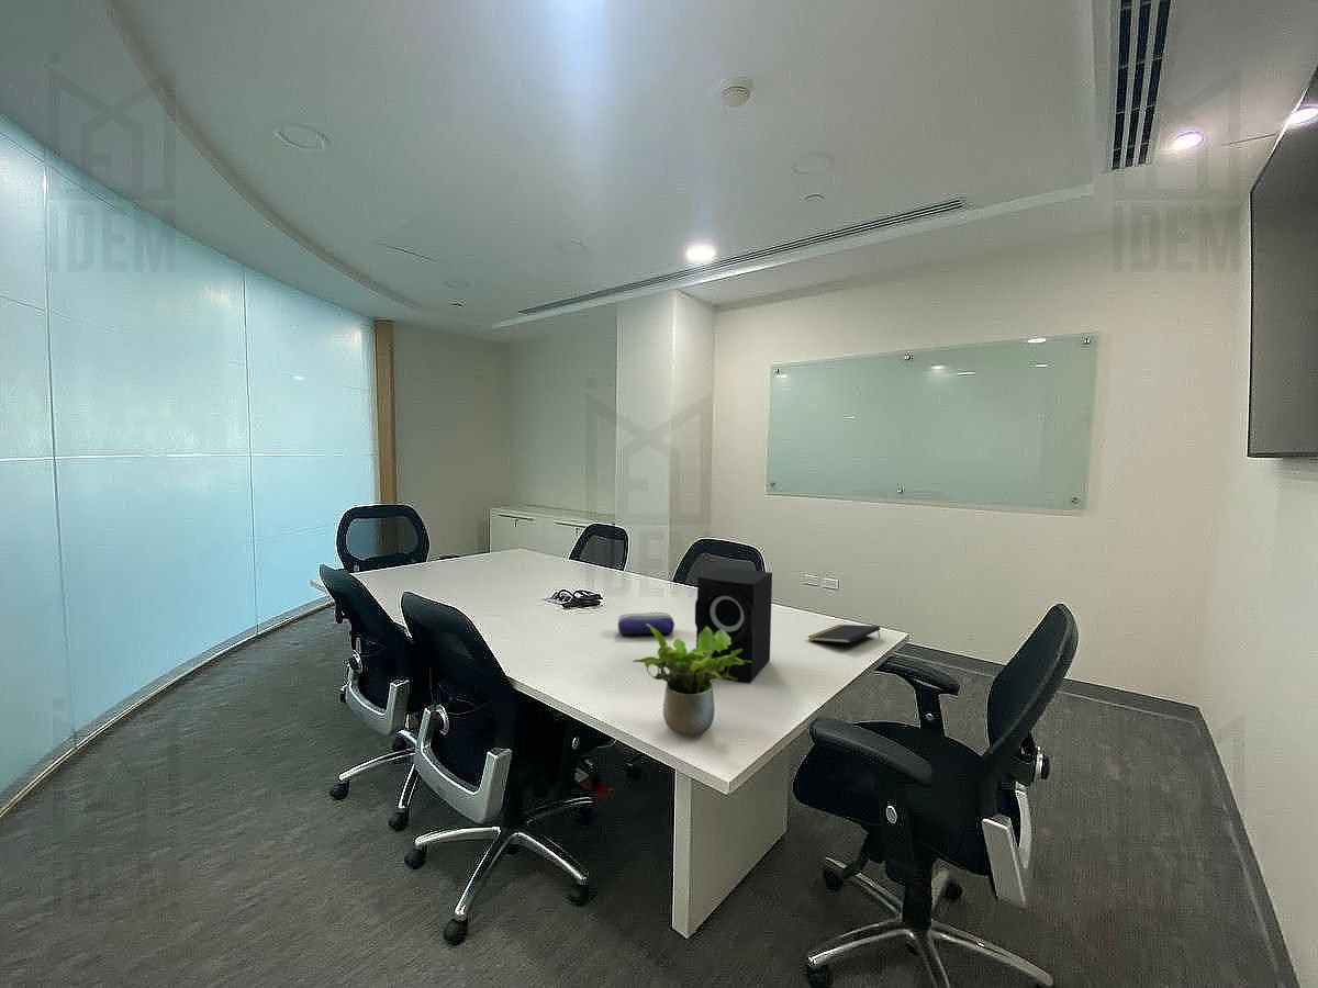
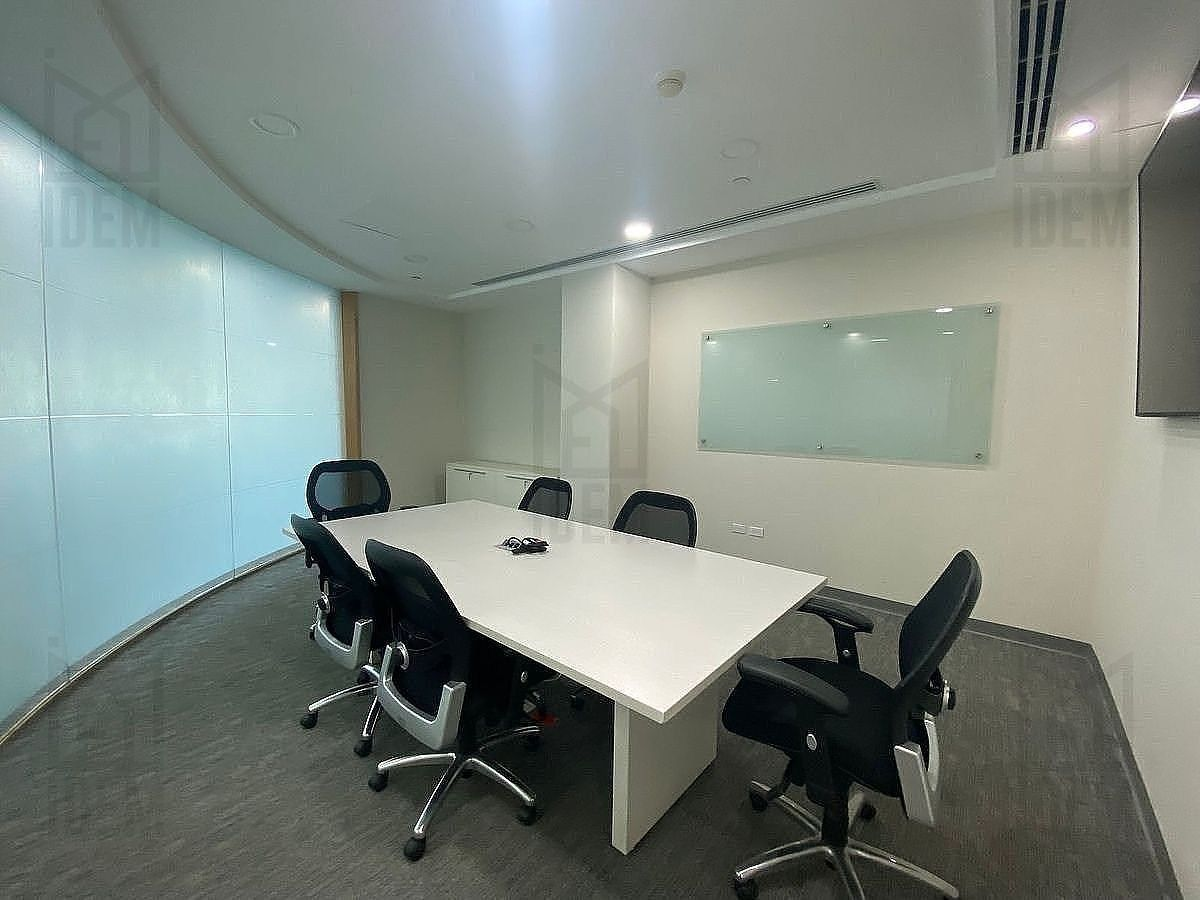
- potted plant (692, 676)
- speaker (734, 620)
- notepad (844, 632)
- pencil case (646, 622)
